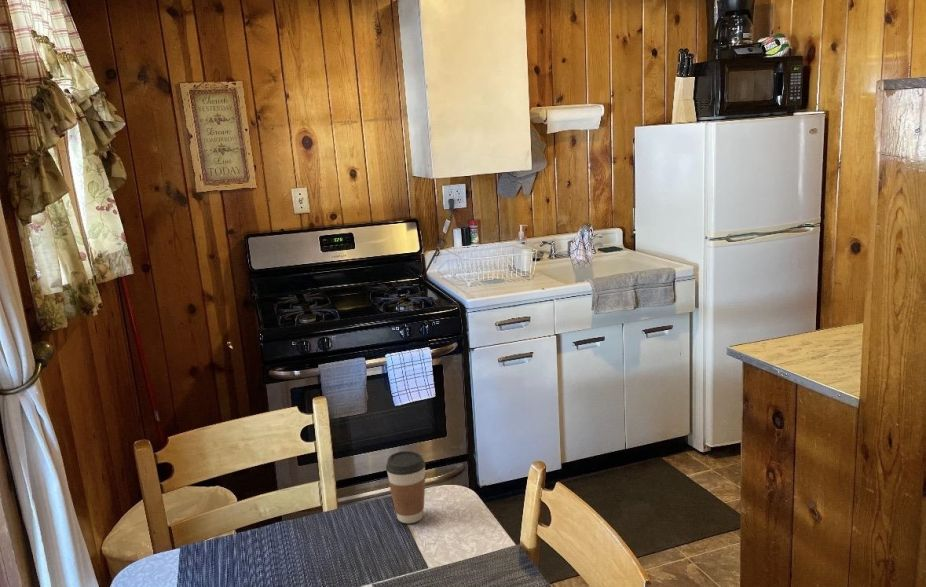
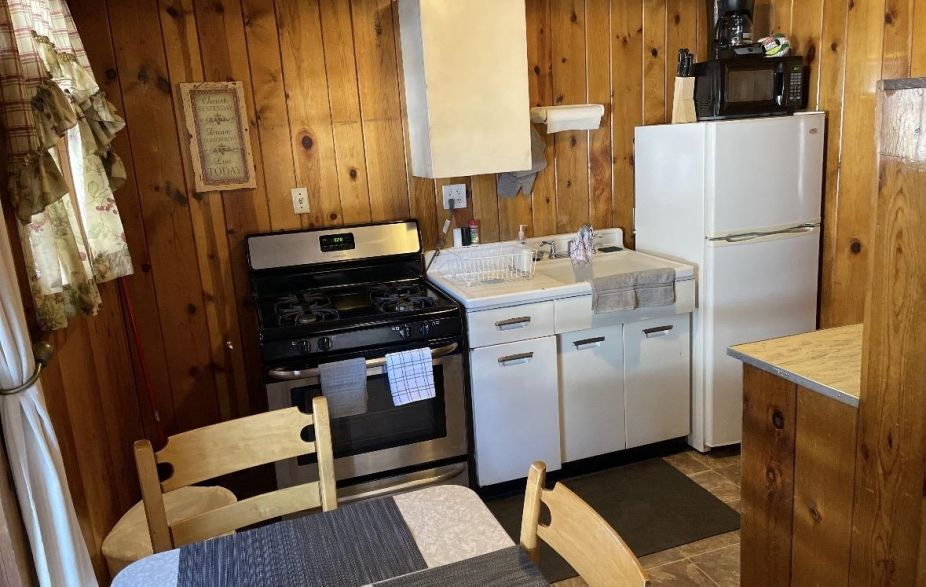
- coffee cup (407, 487)
